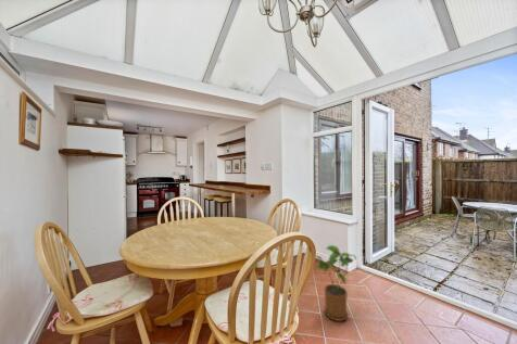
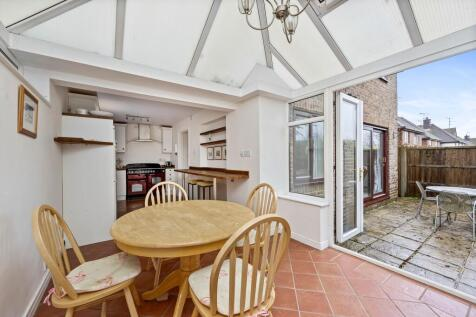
- house plant (331, 279)
